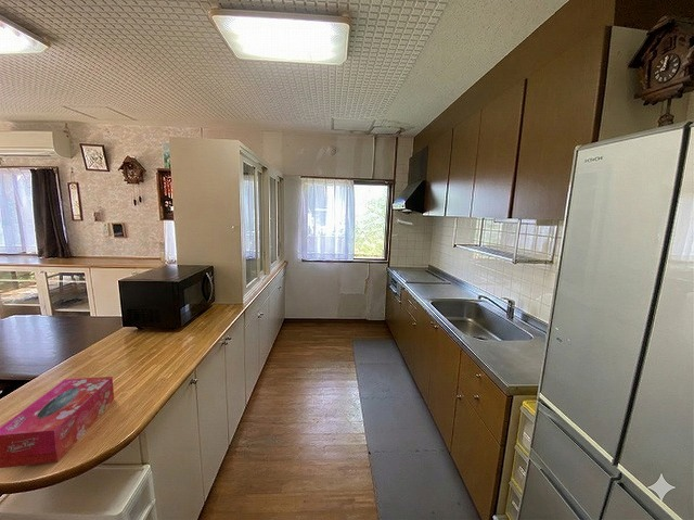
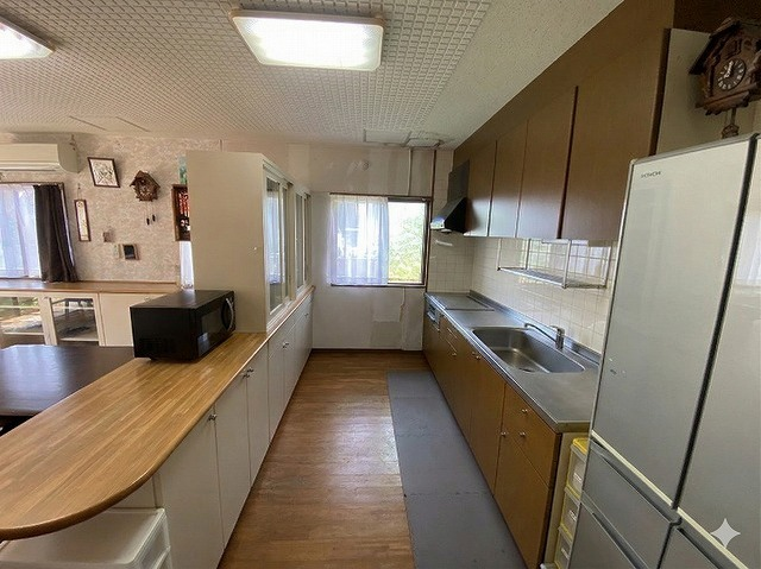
- tissue box (62, 415)
